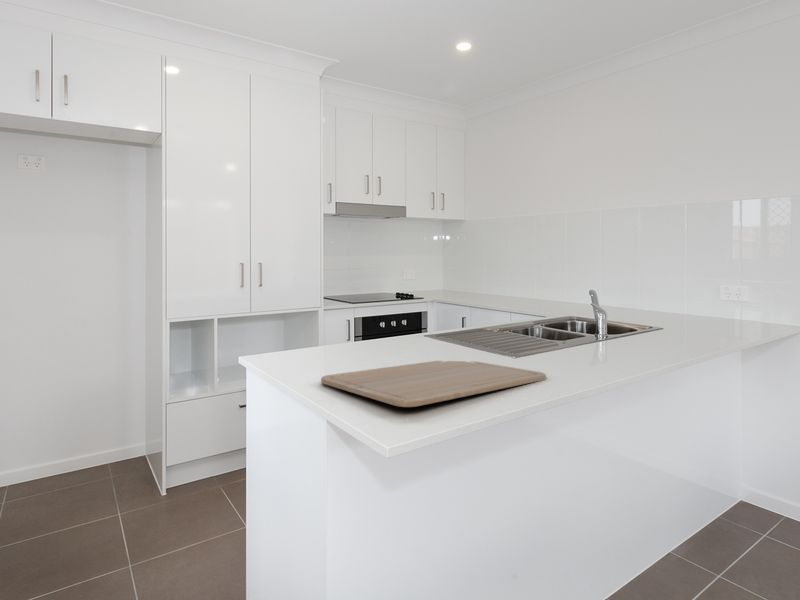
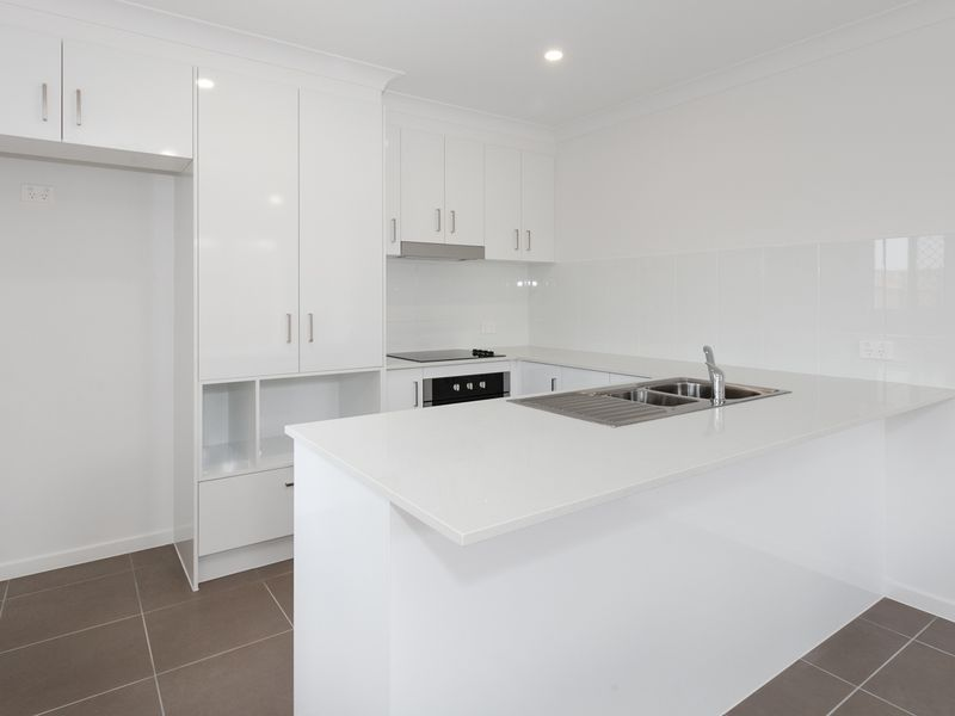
- chopping board (436, 377)
